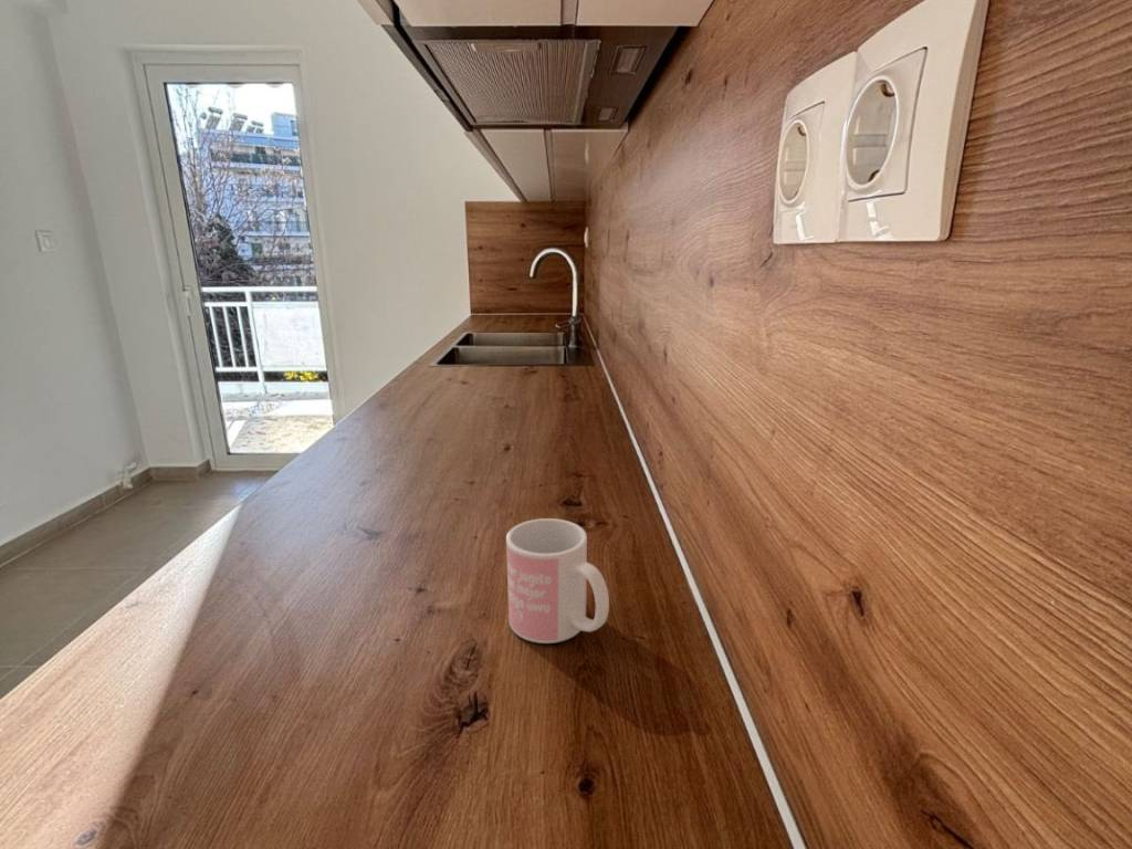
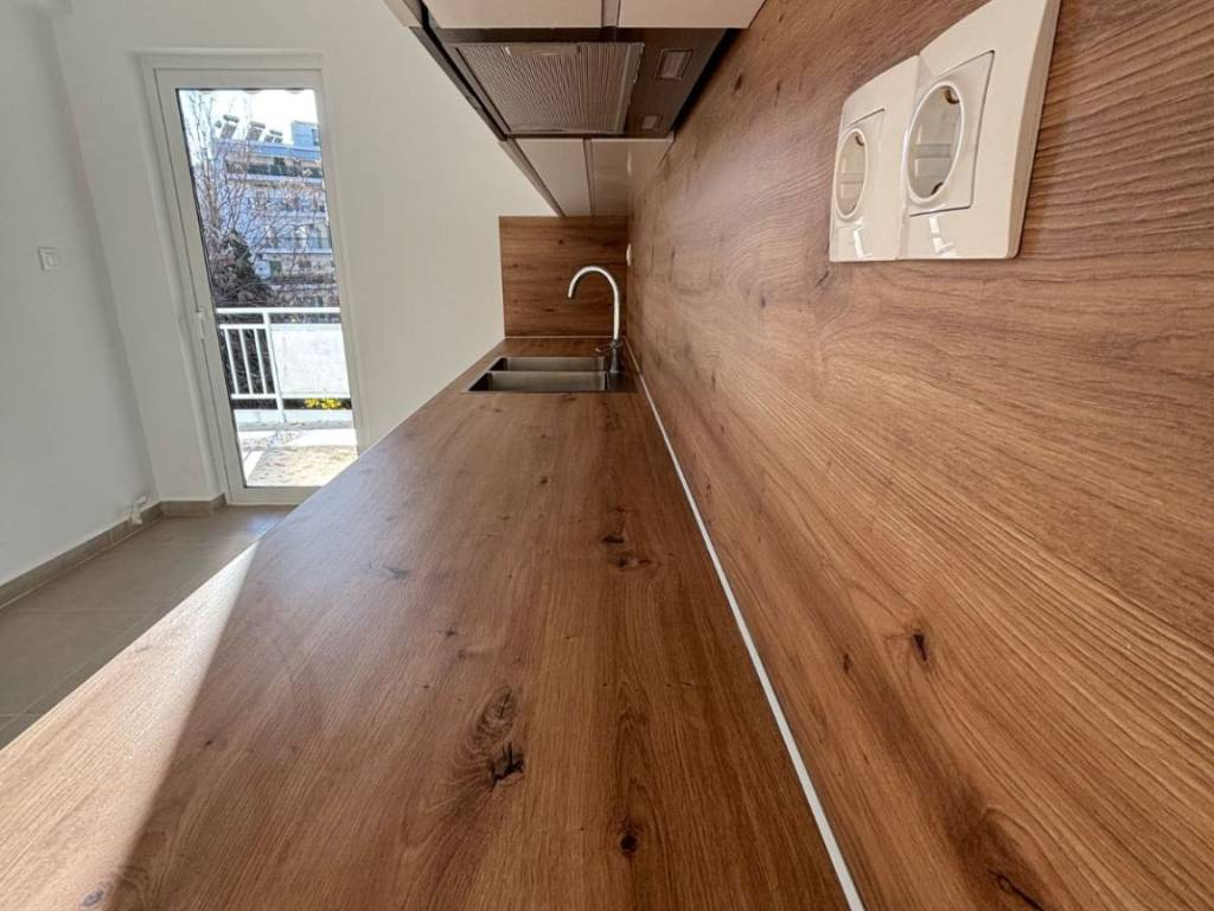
- mug (556, 583)
